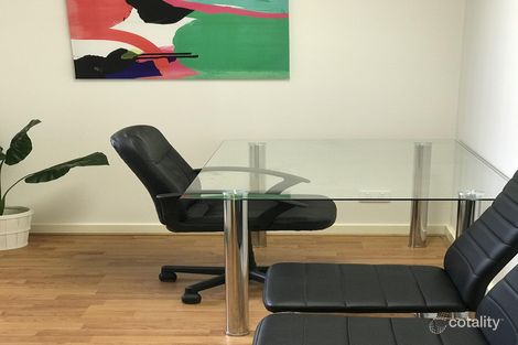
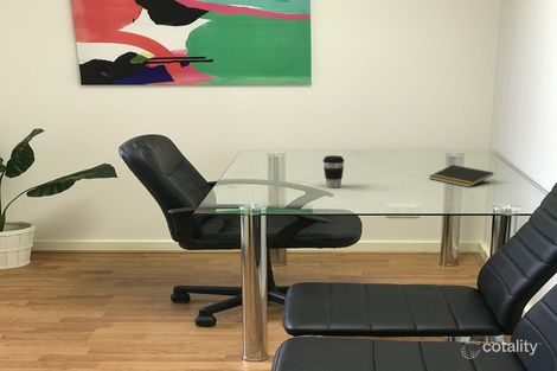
+ notepad (460, 175)
+ coffee cup (333, 171)
